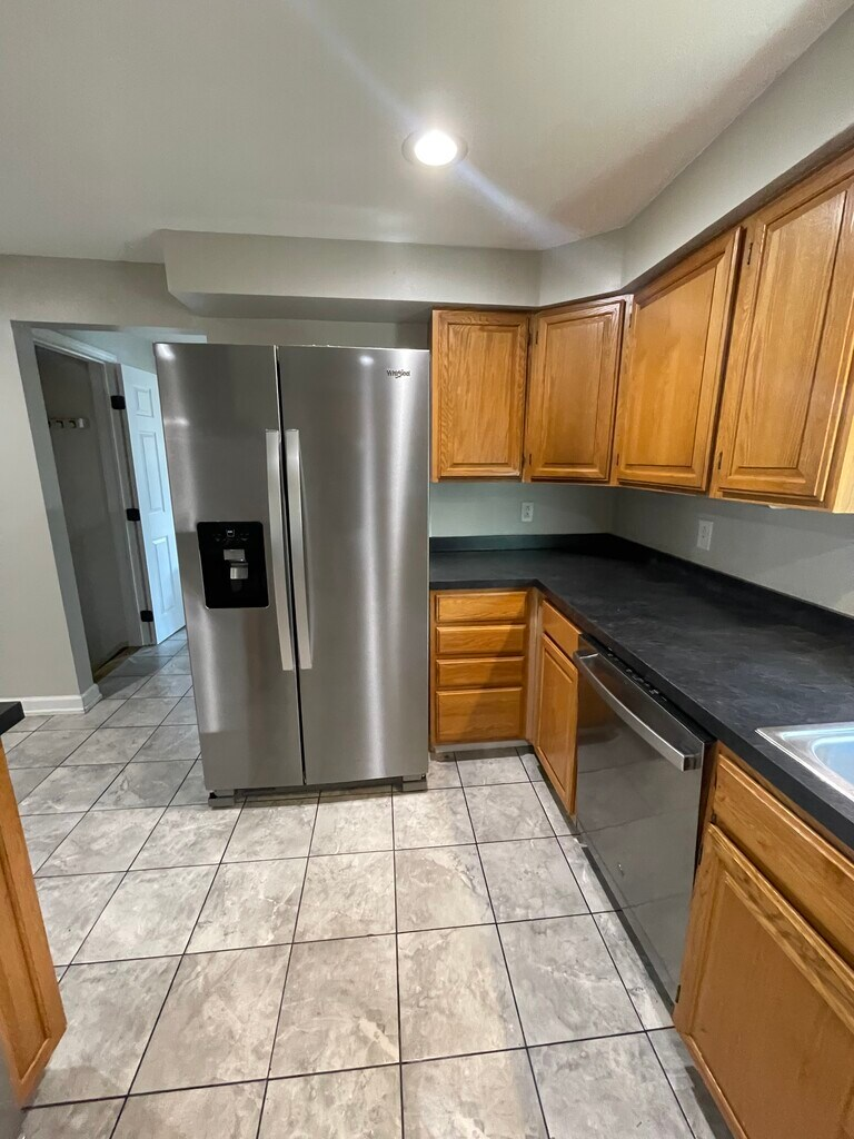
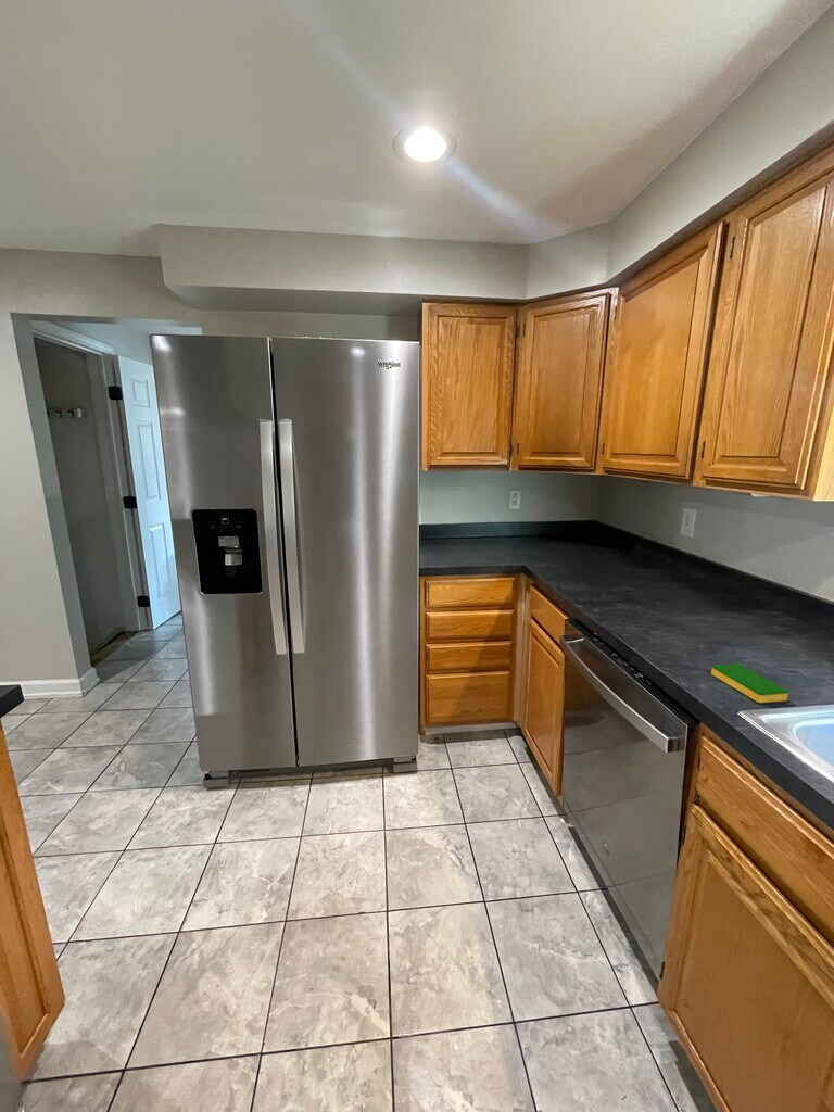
+ dish sponge (747, 681)
